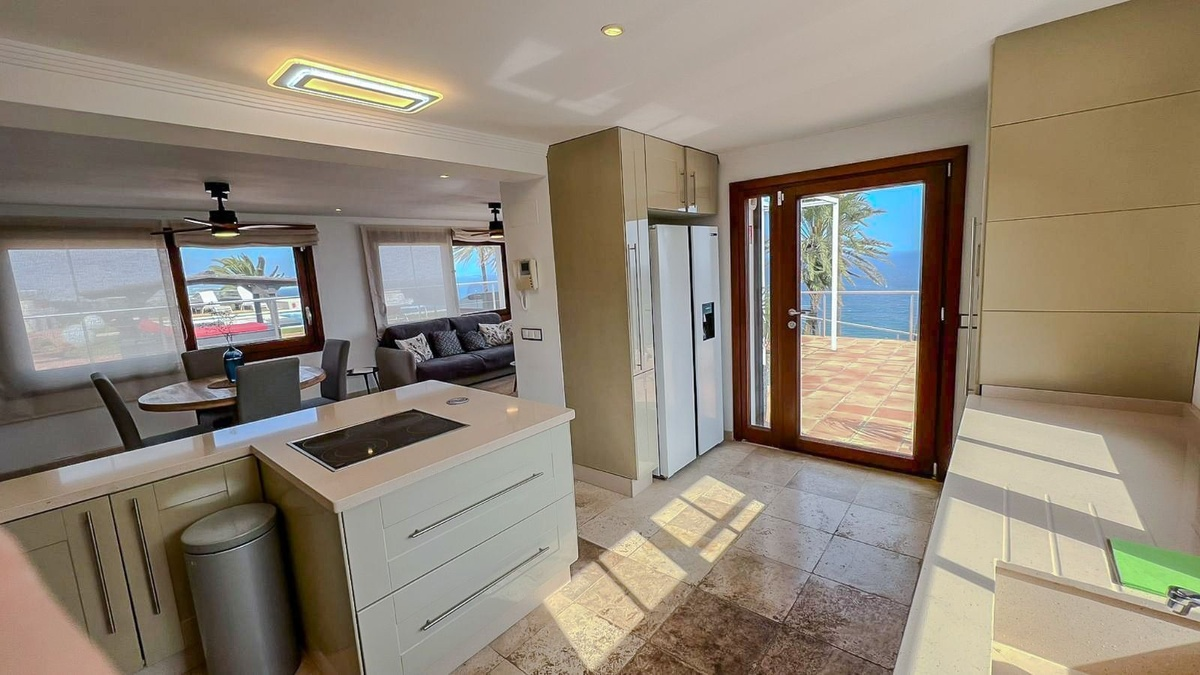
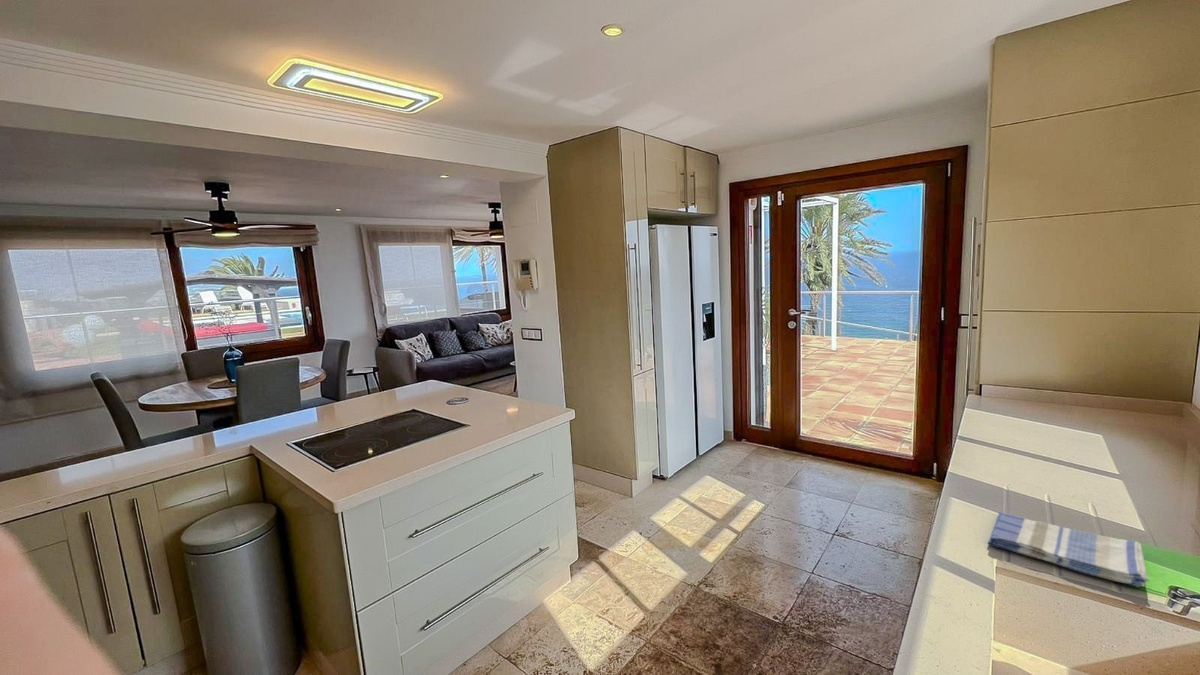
+ dish towel (1063, 543)
